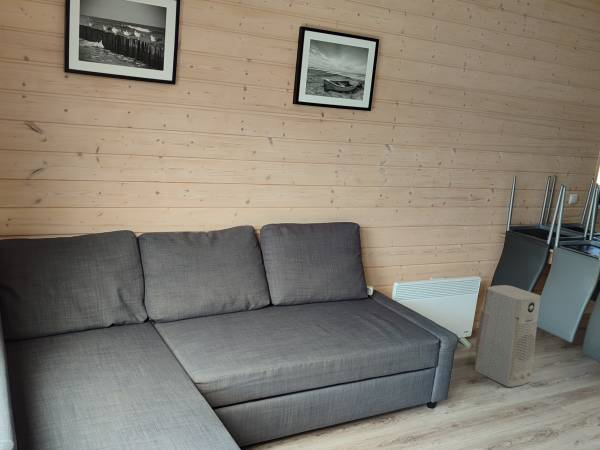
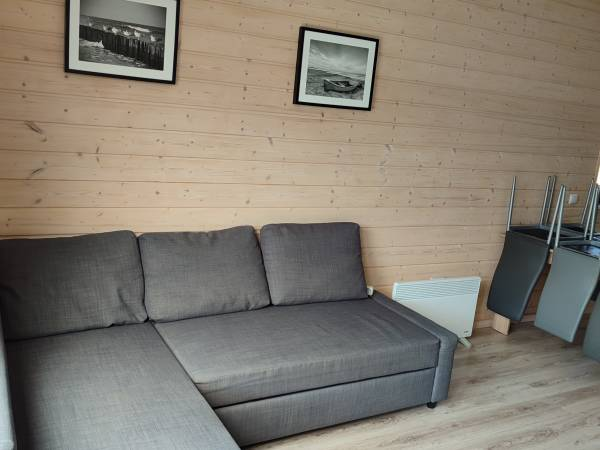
- air purifier (507, 333)
